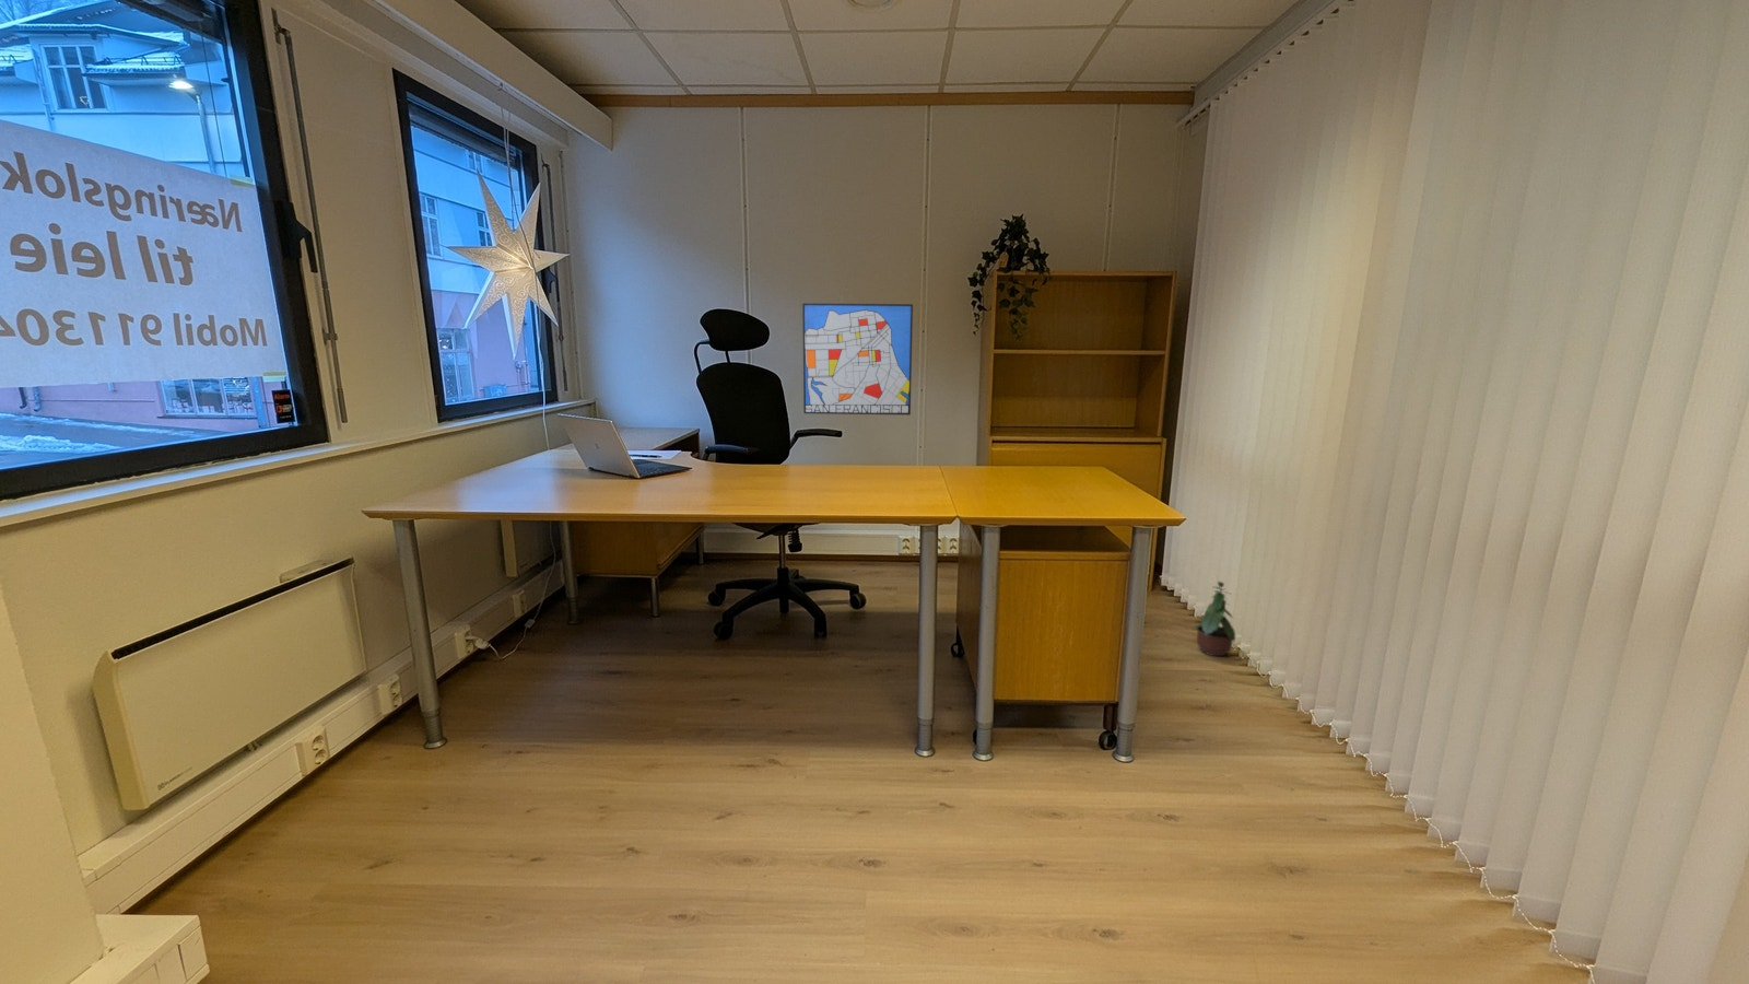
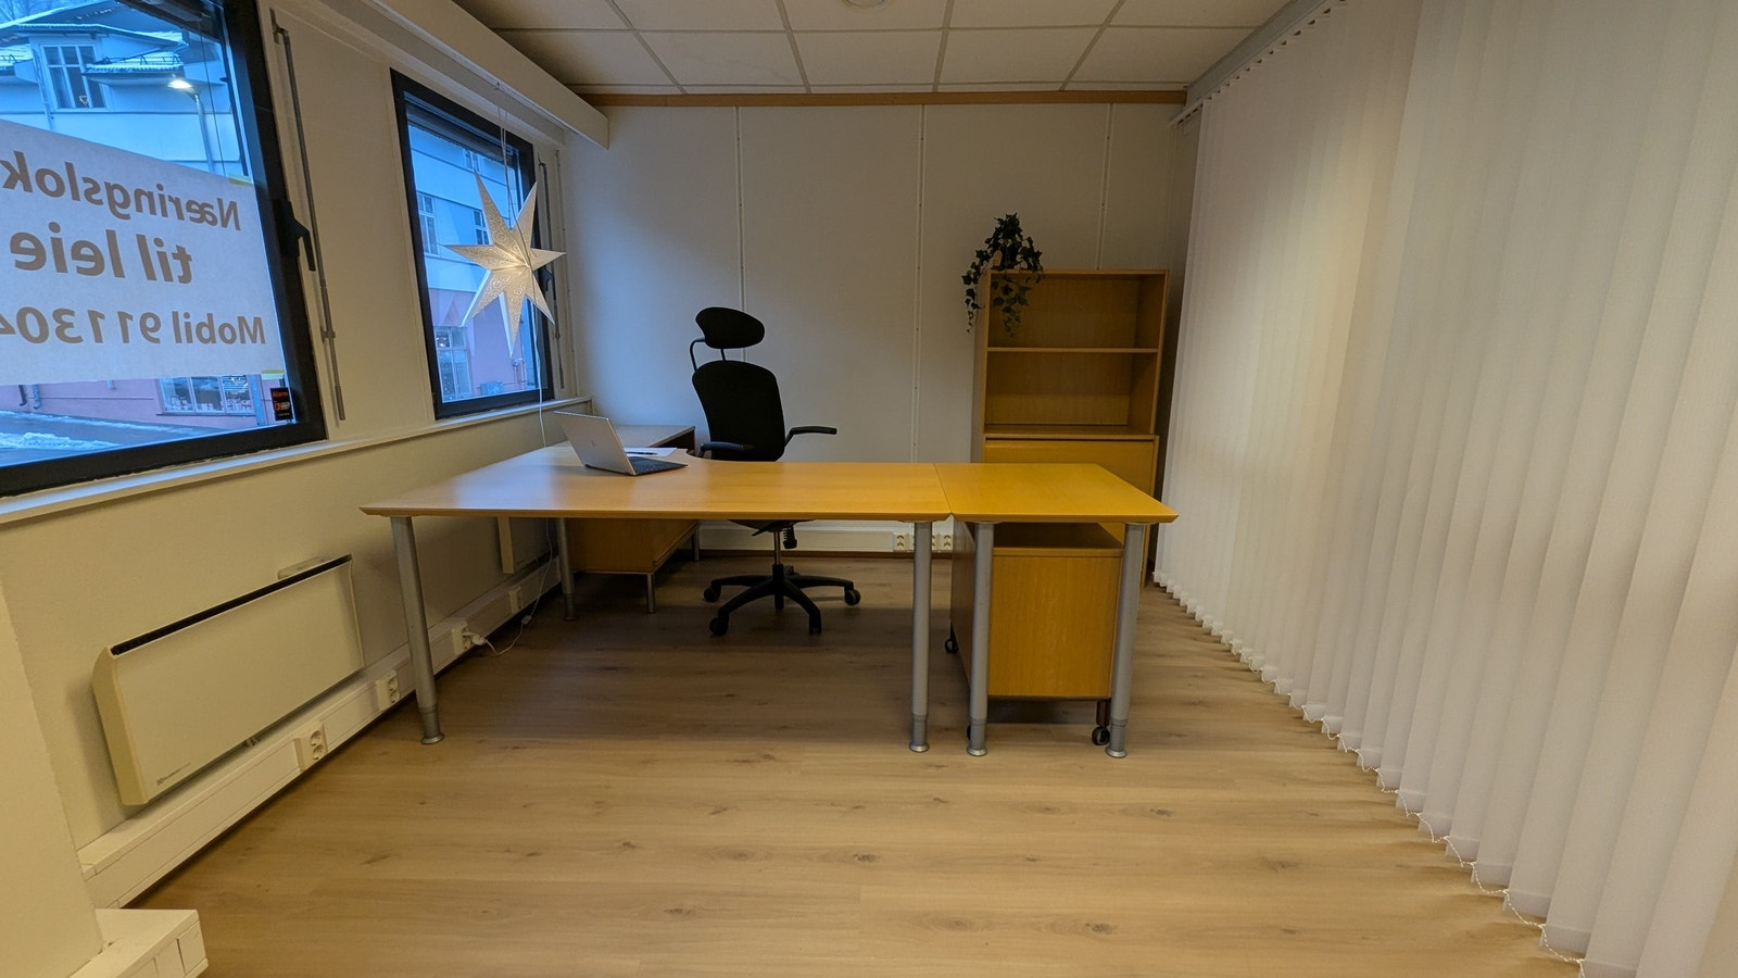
- wall art (856, 359)
- potted plant (1216, 616)
